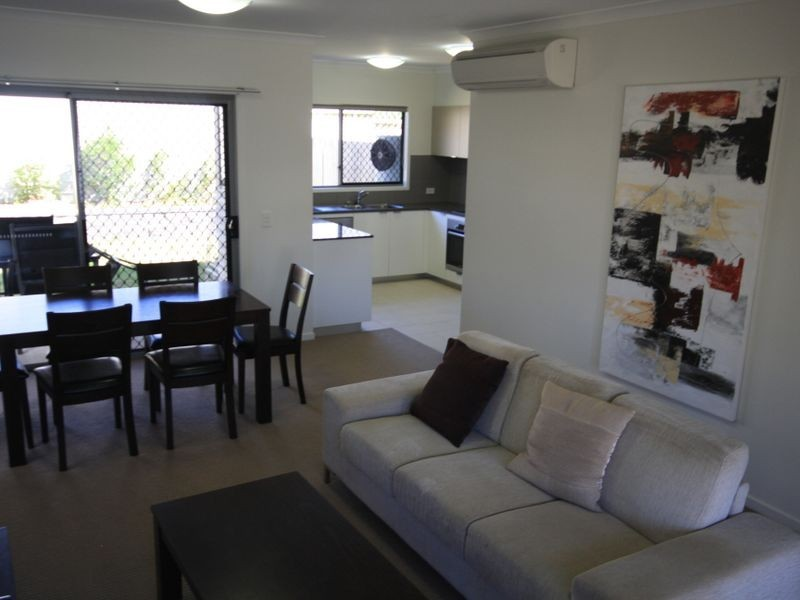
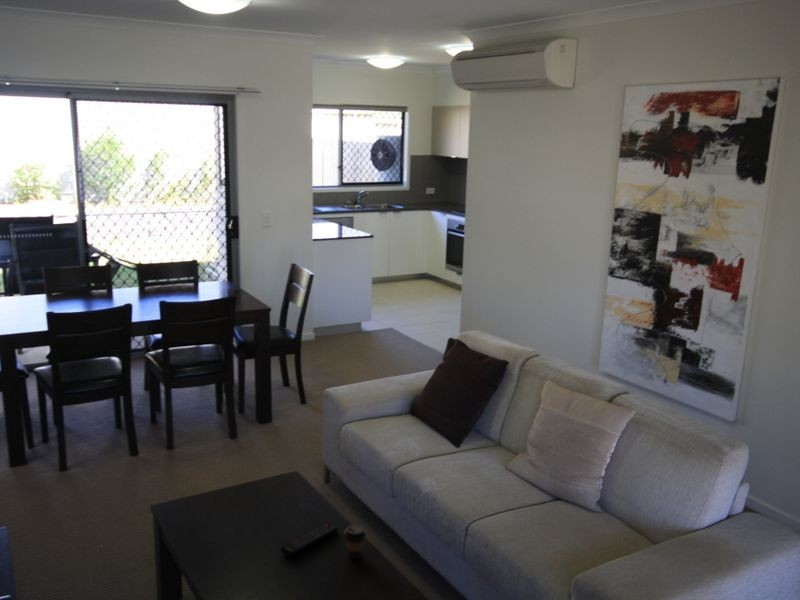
+ remote control (310, 539)
+ coffee cup (354, 542)
